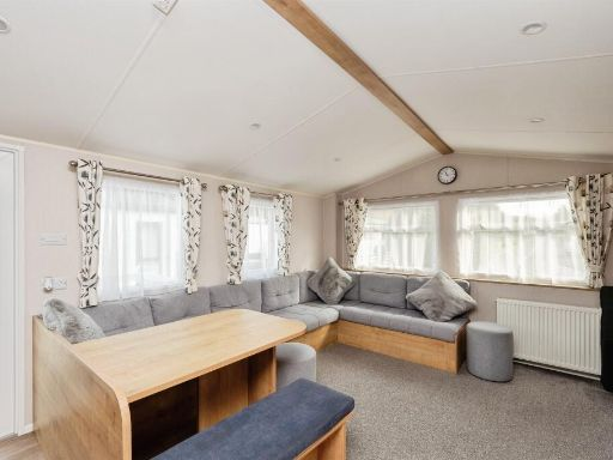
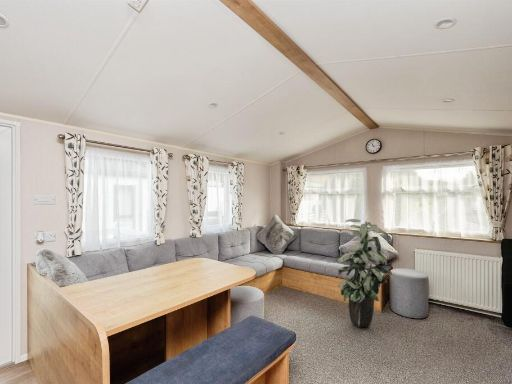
+ indoor plant (360, 270)
